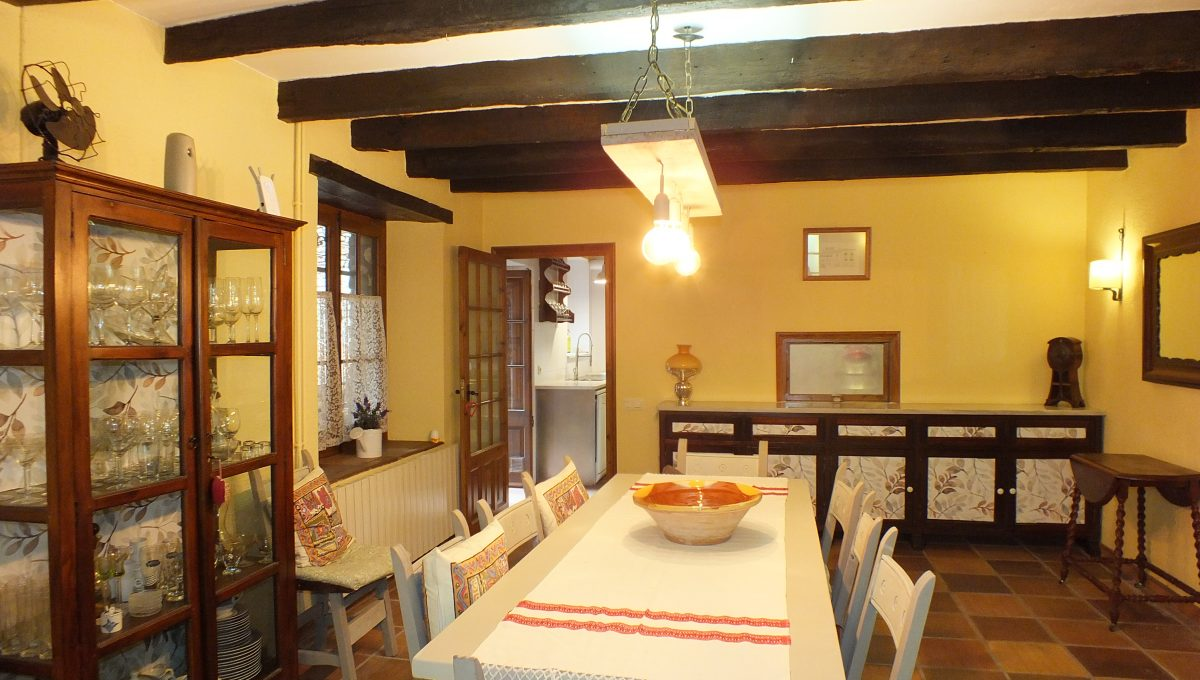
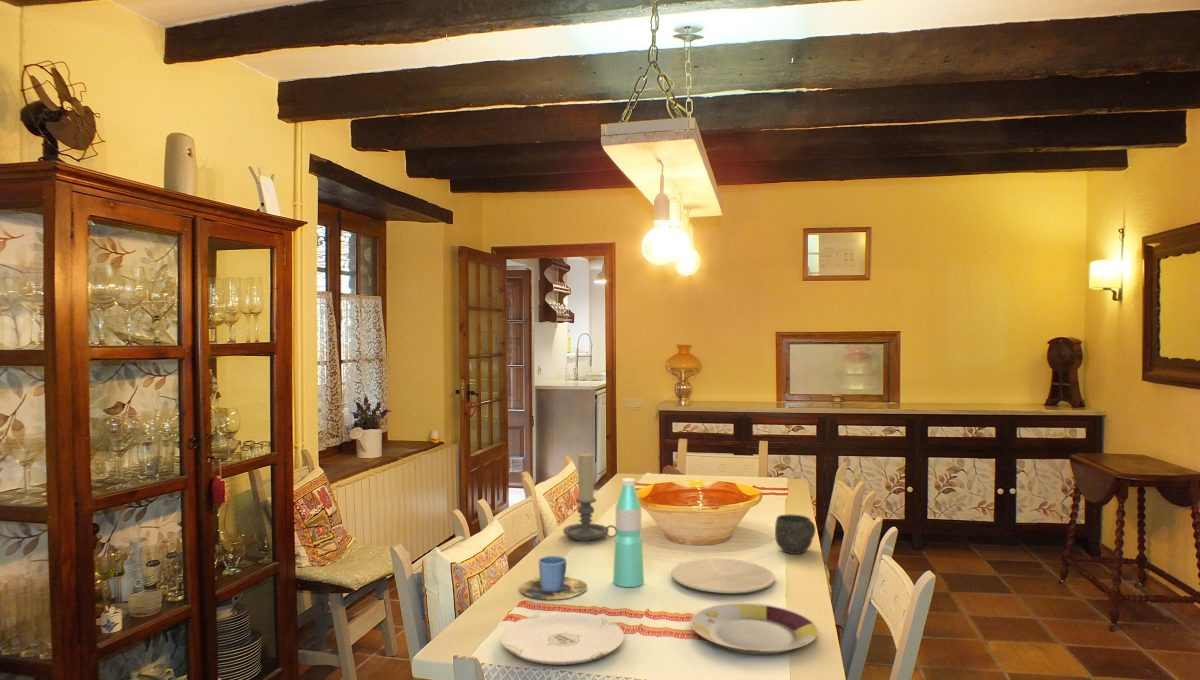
+ plate (722, 576)
+ candle holder (590, 494)
+ plate (753, 629)
+ mug (797, 533)
+ cup (553, 573)
+ plate (562, 639)
+ water bottle (628, 530)
